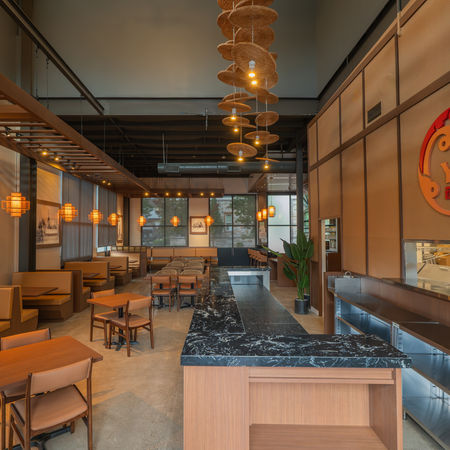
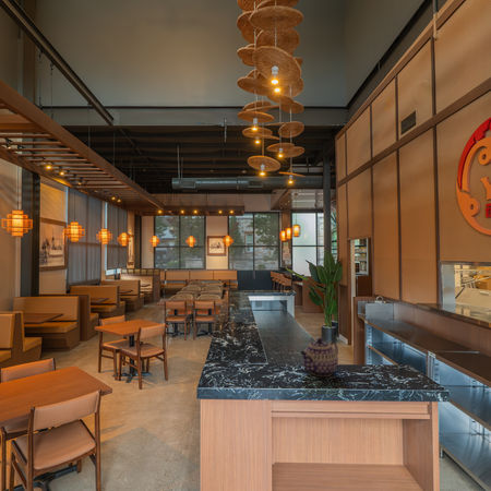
+ teapot (320, 355)
